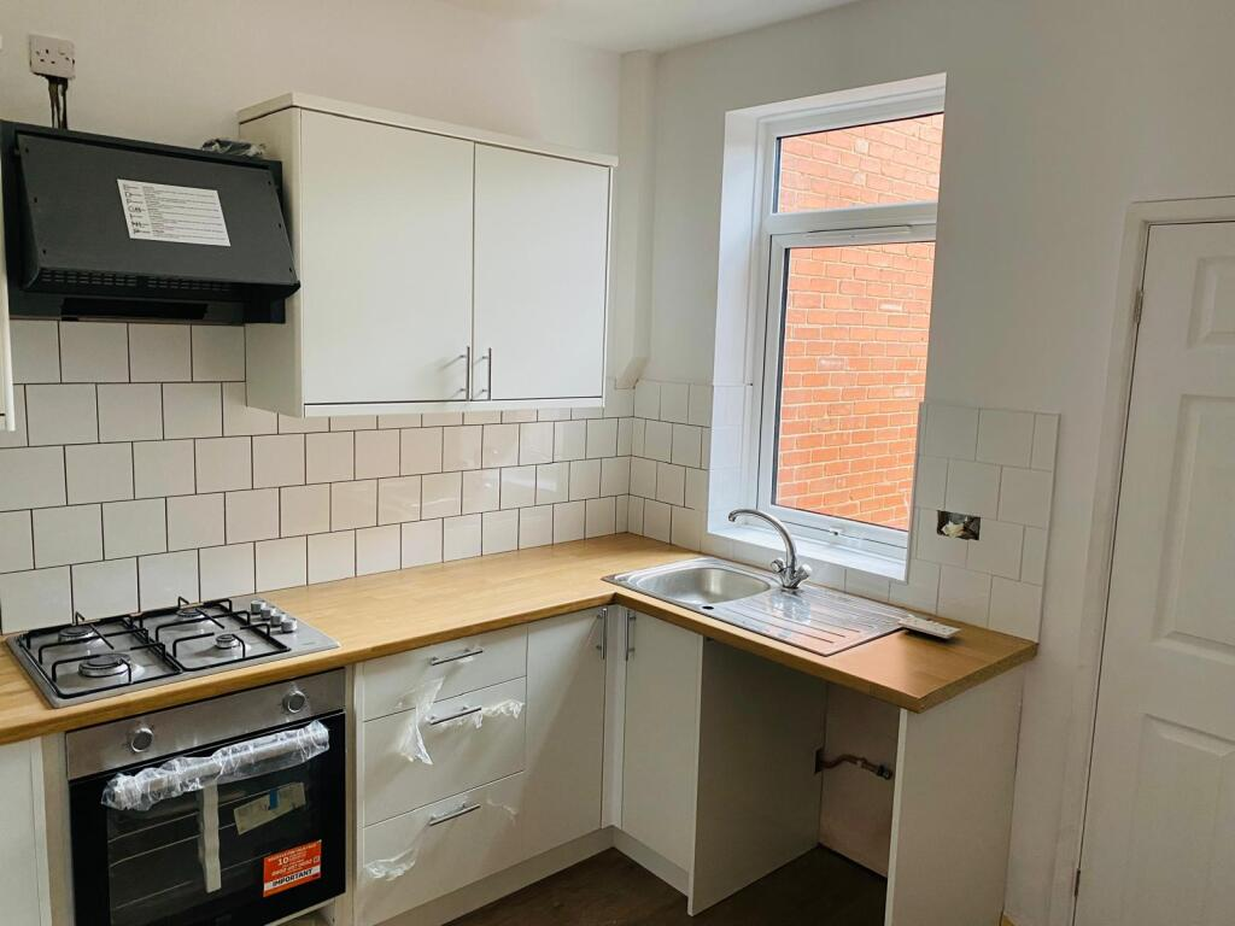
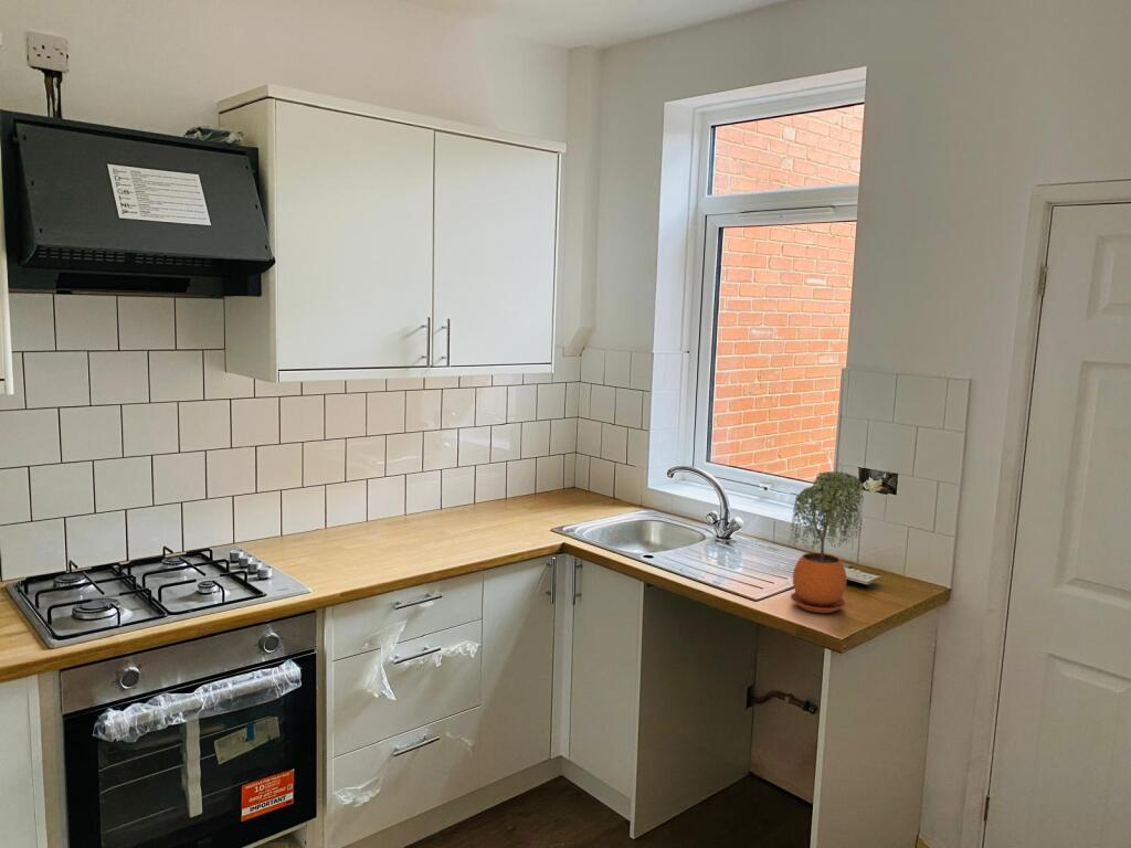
+ potted plant (824, 539)
